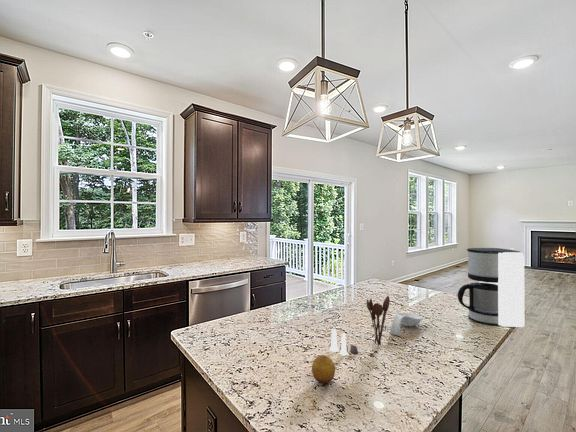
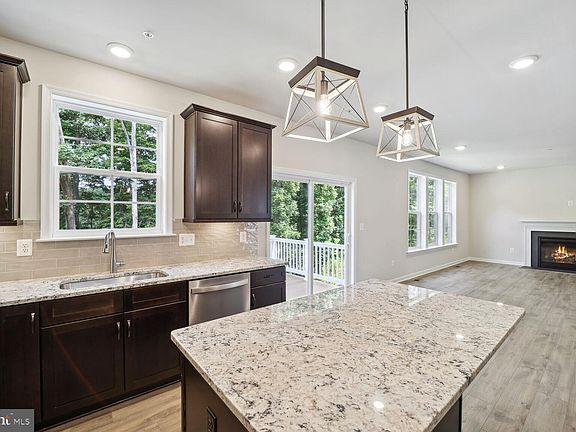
- spoon rest (404, 320)
- salt and pepper shaker set (342, 339)
- coffee maker (485, 284)
- fruit (323, 368)
- utensil holder (378, 320)
